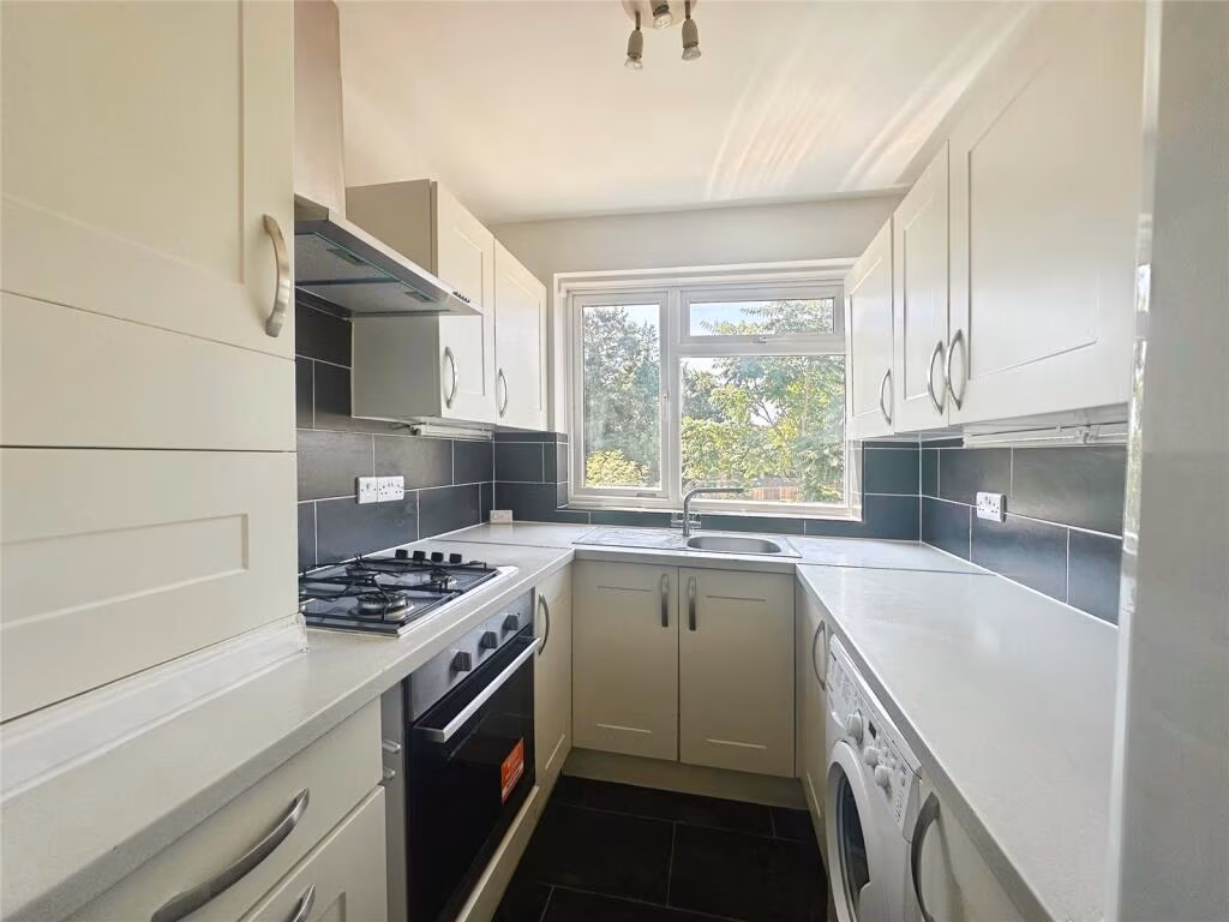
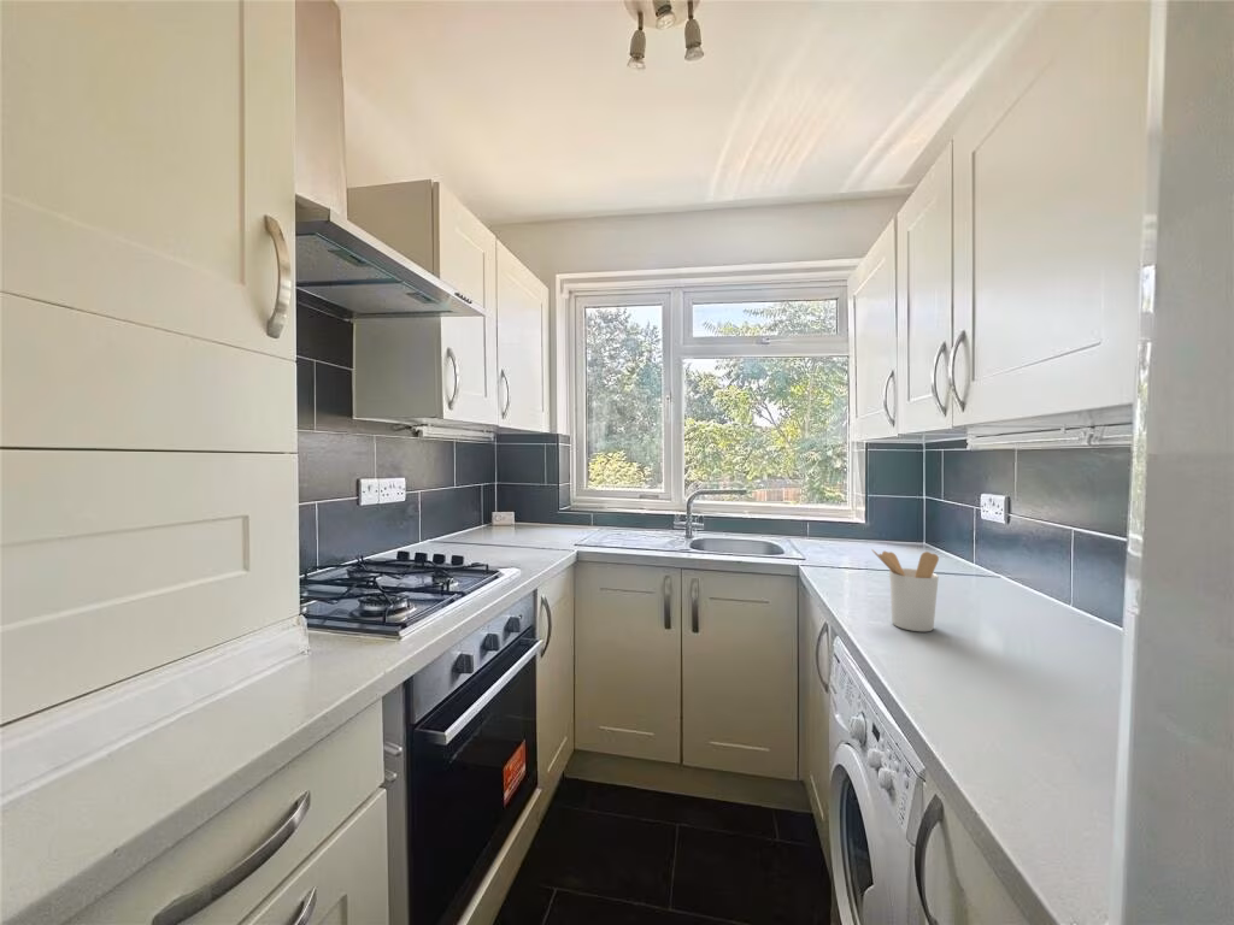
+ utensil holder (903, 587)
